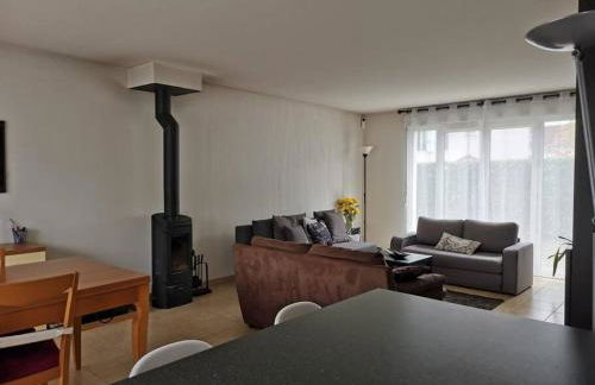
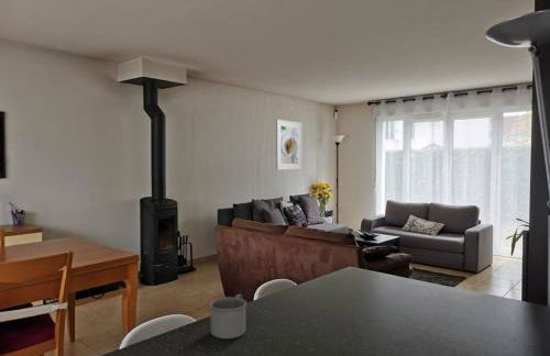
+ mug (229, 315)
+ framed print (289, 145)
